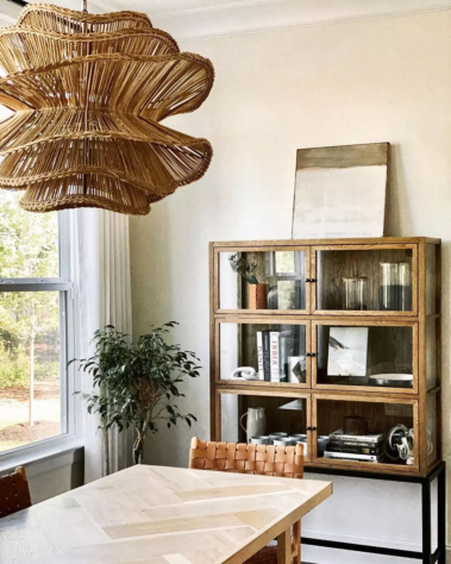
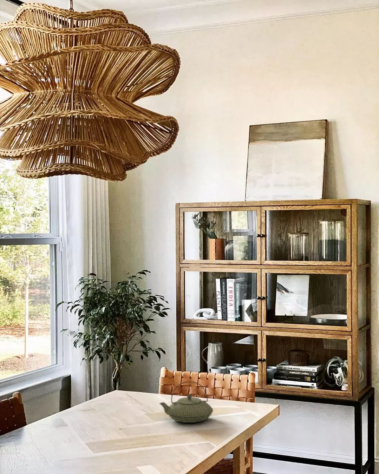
+ teapot (186, 400)
